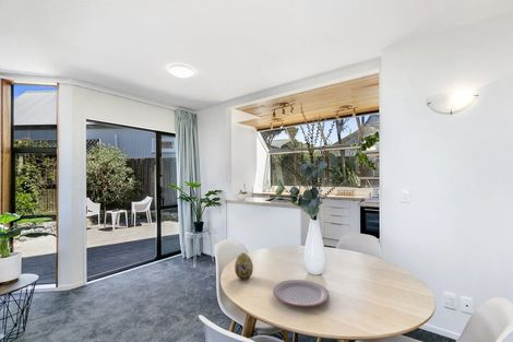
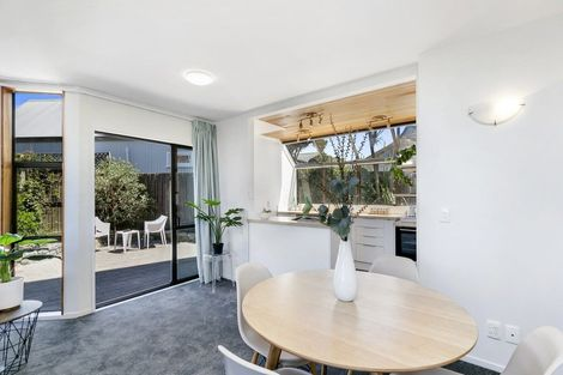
- plate (300, 293)
- decorative egg (243, 266)
